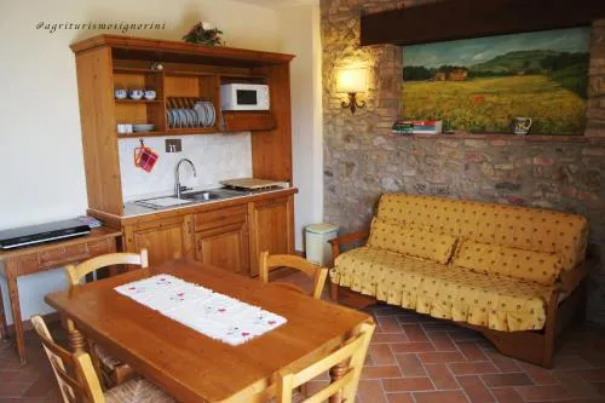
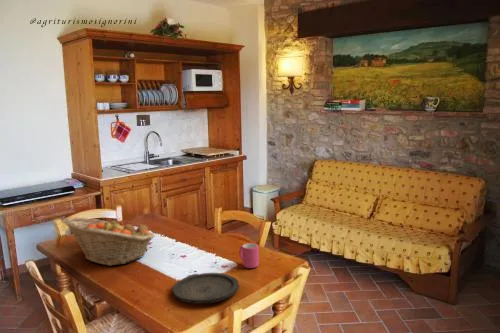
+ fruit basket (109, 235)
+ plate (206, 287)
+ mug (248, 255)
